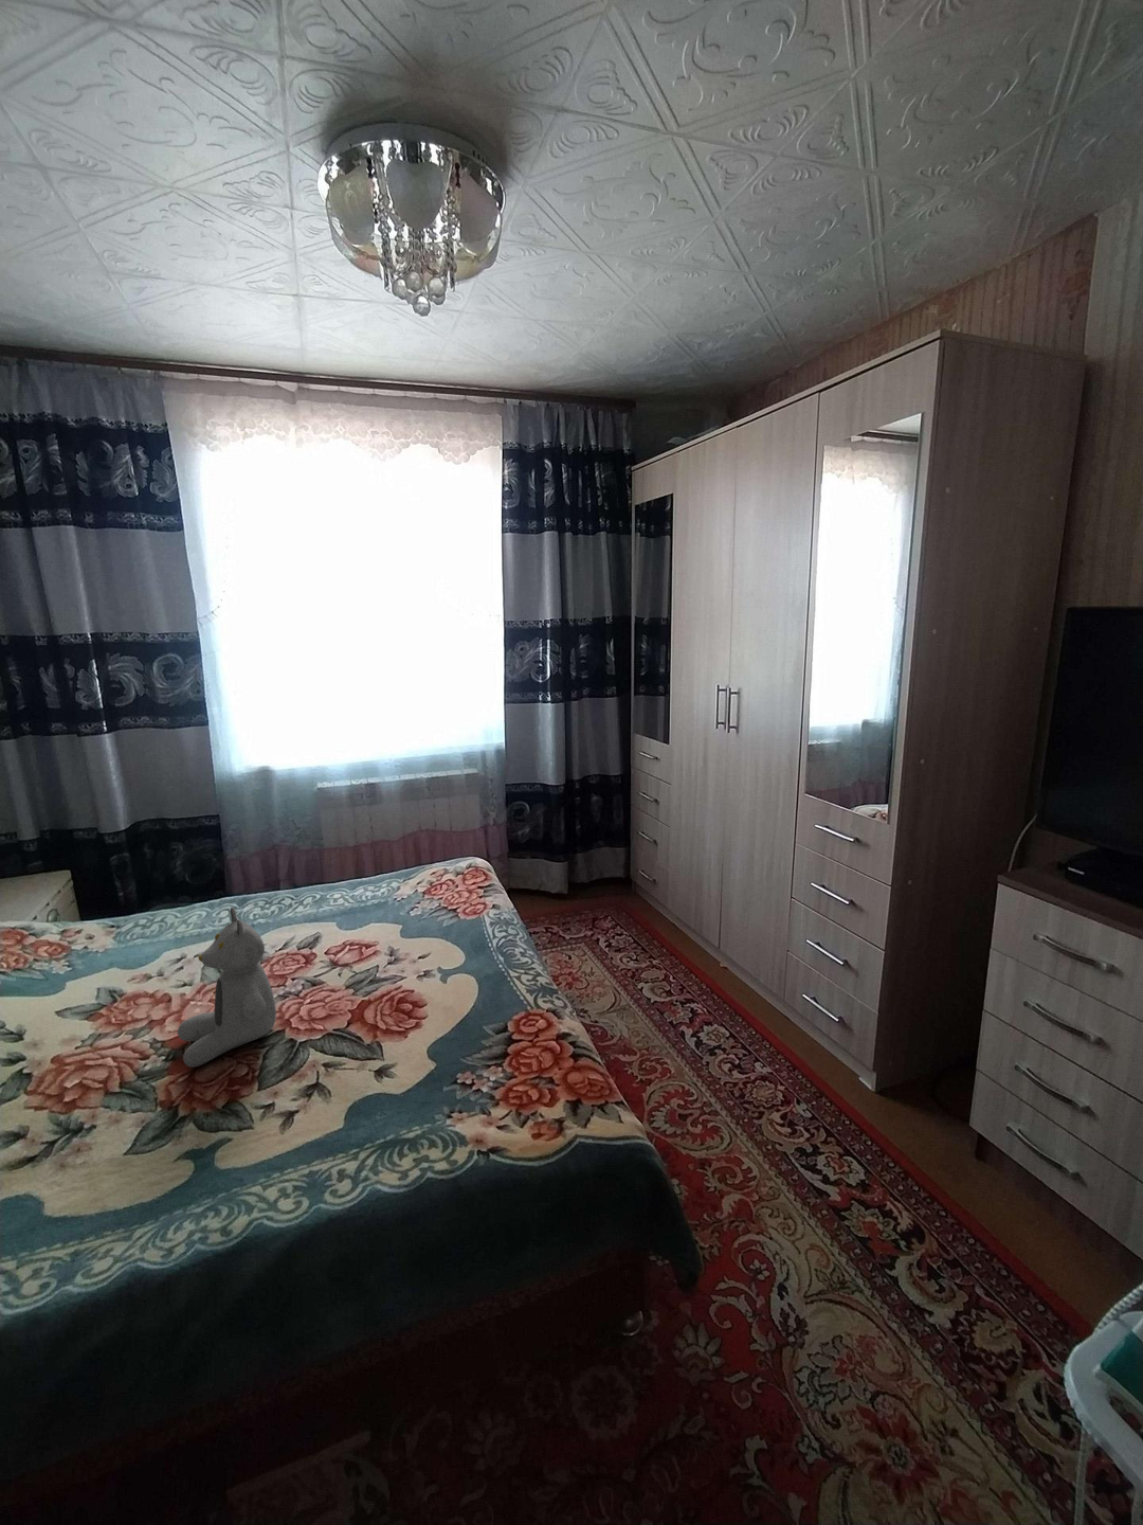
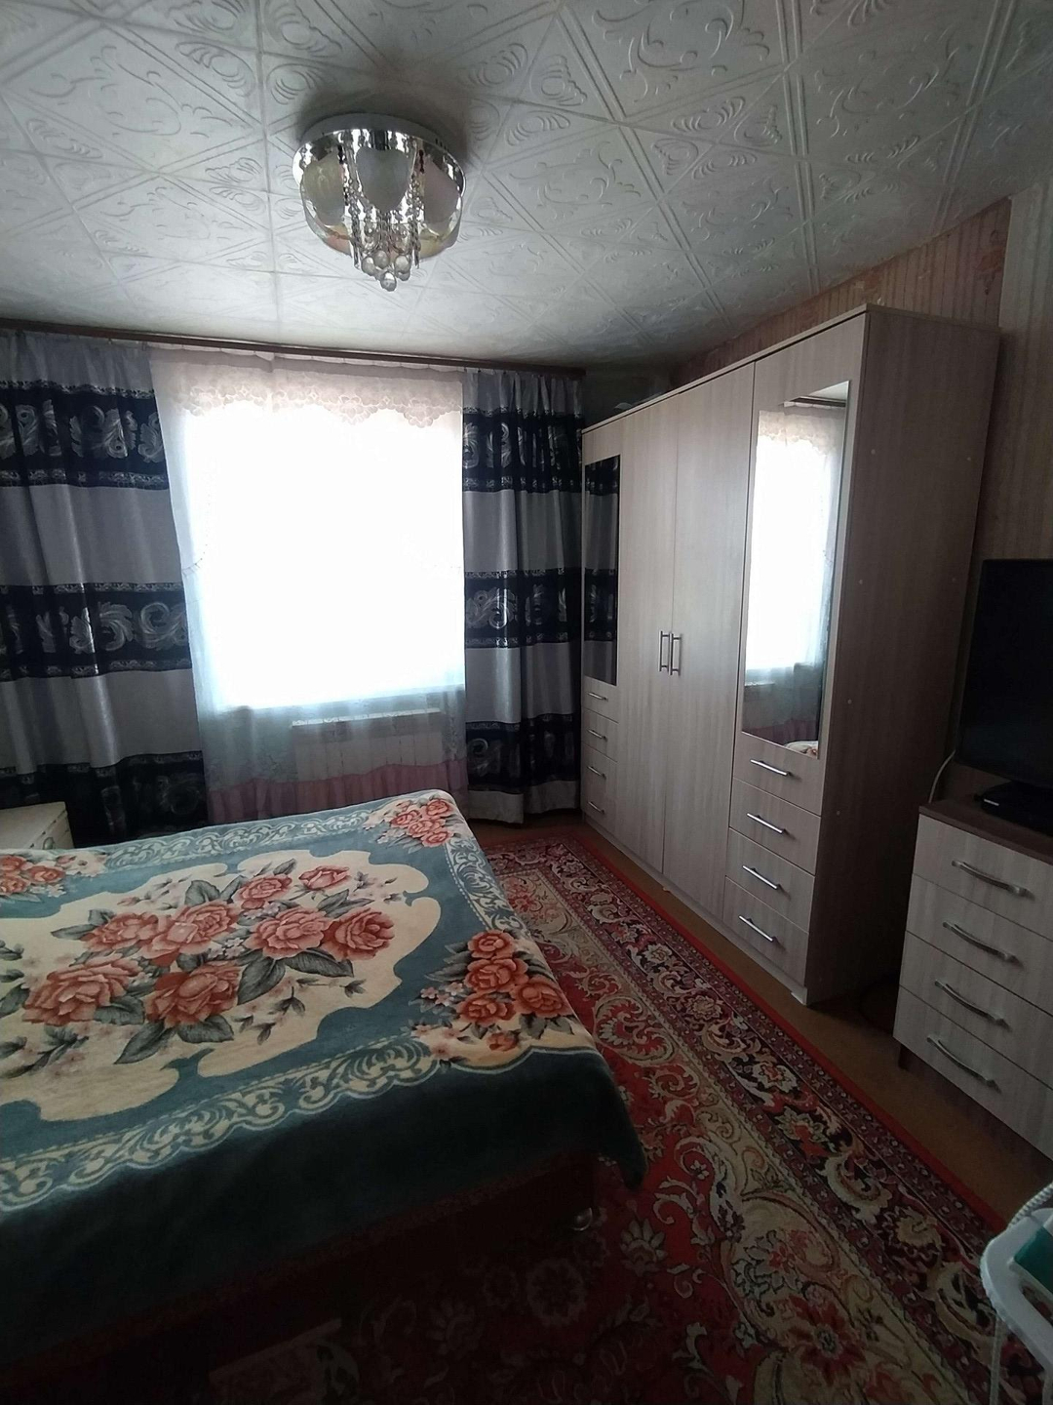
- teddy bear (221, 981)
